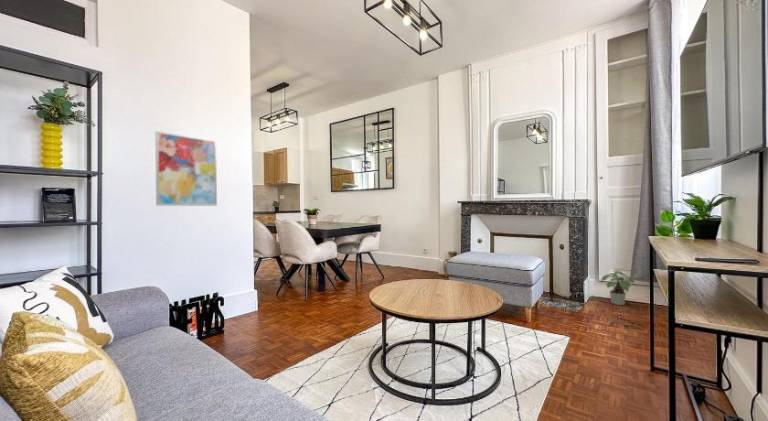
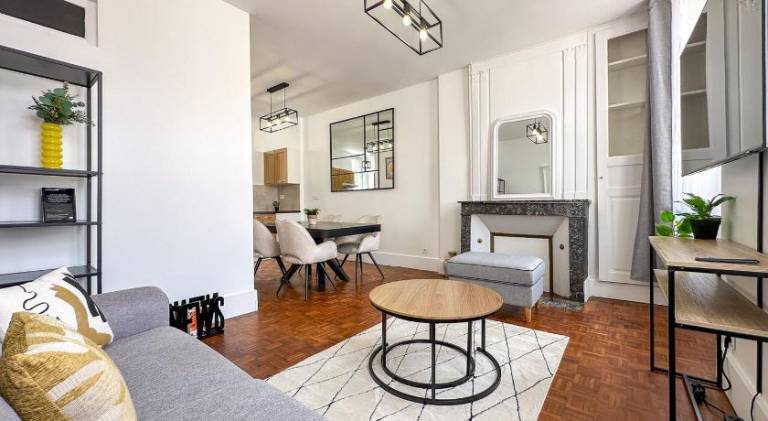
- potted plant (618, 288)
- wall art (188, 170)
